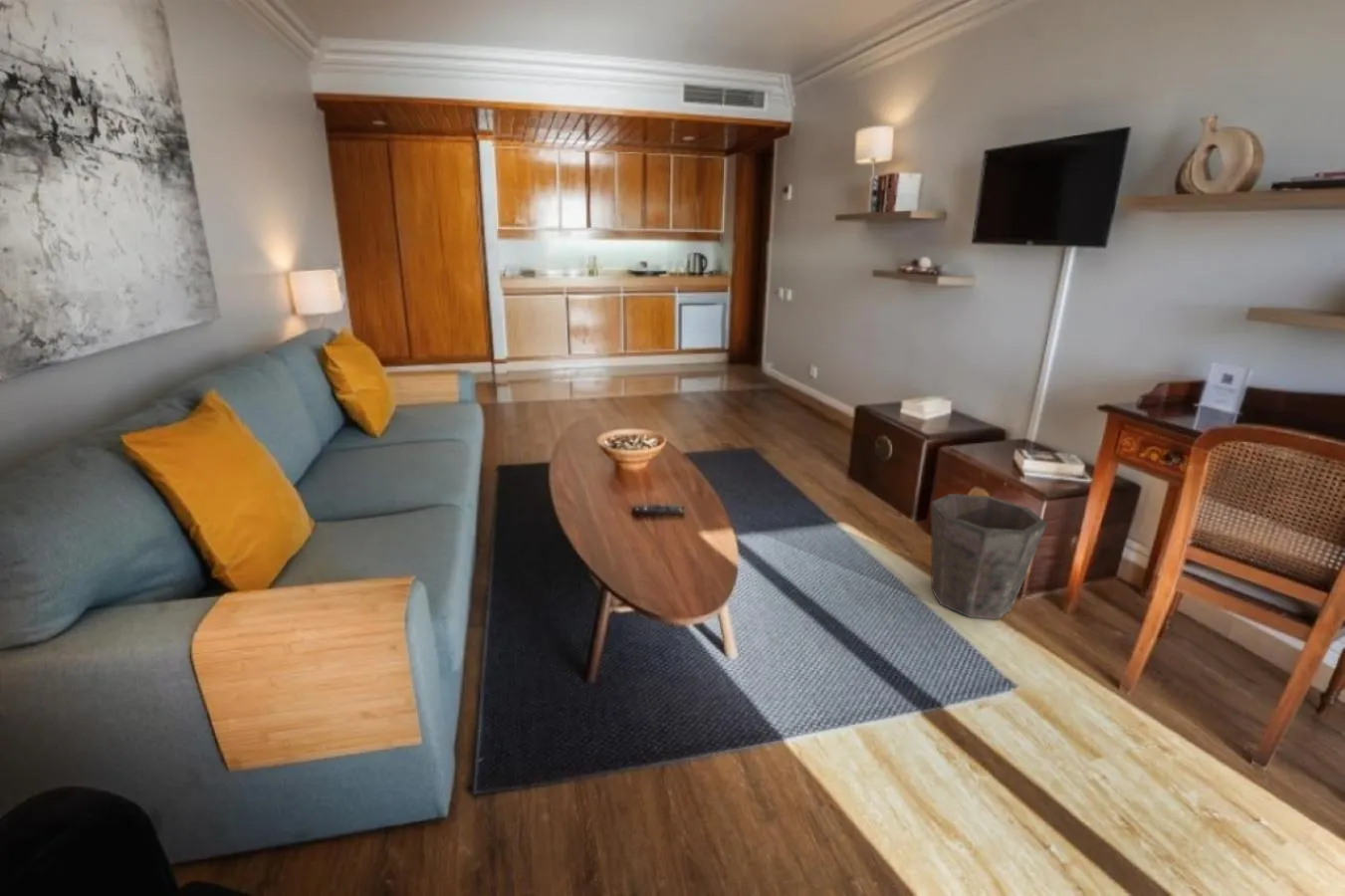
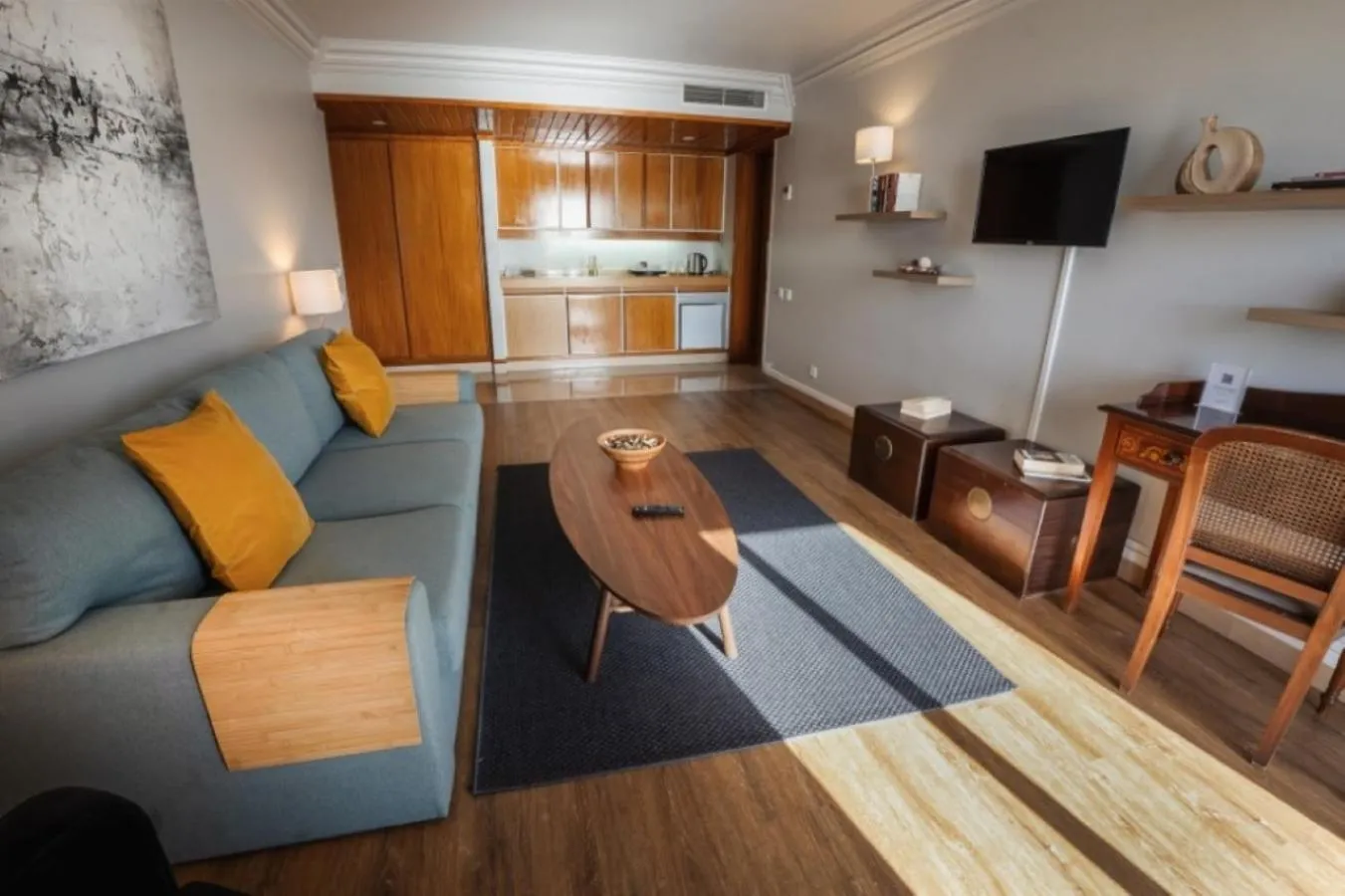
- waste bin (978, 557)
